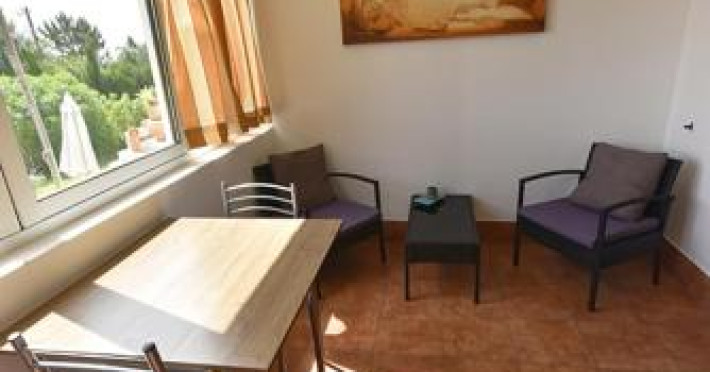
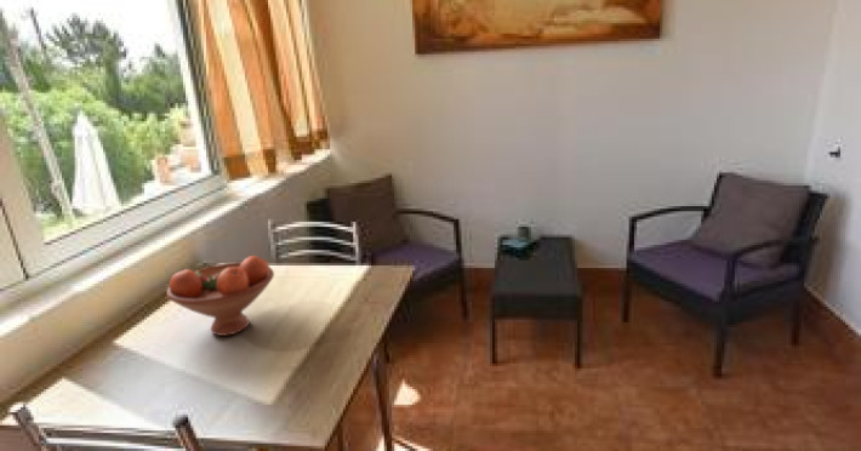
+ fruit bowl (224, 295)
